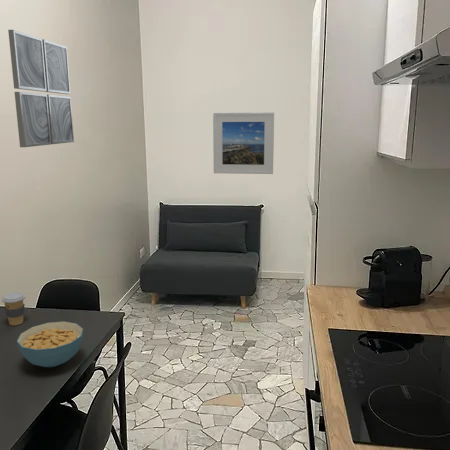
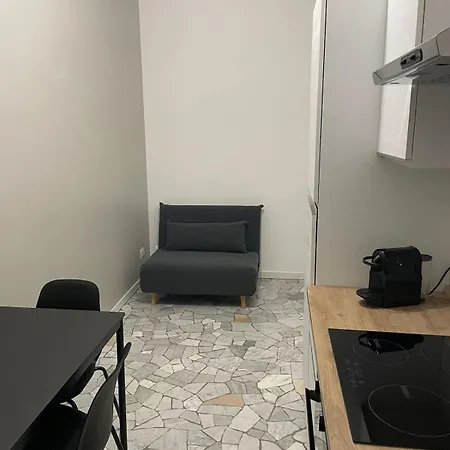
- coffee cup (14, 309)
- wall art (45, 94)
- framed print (243, 143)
- cereal bowl (52, 348)
